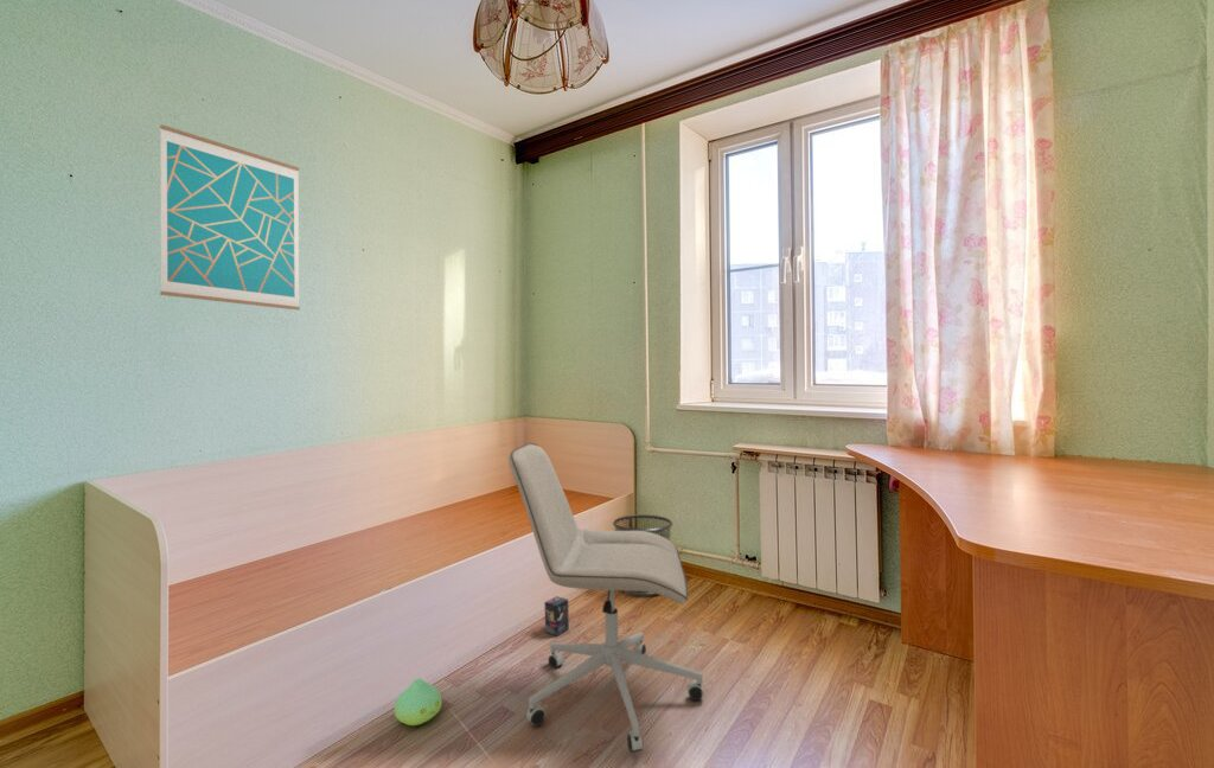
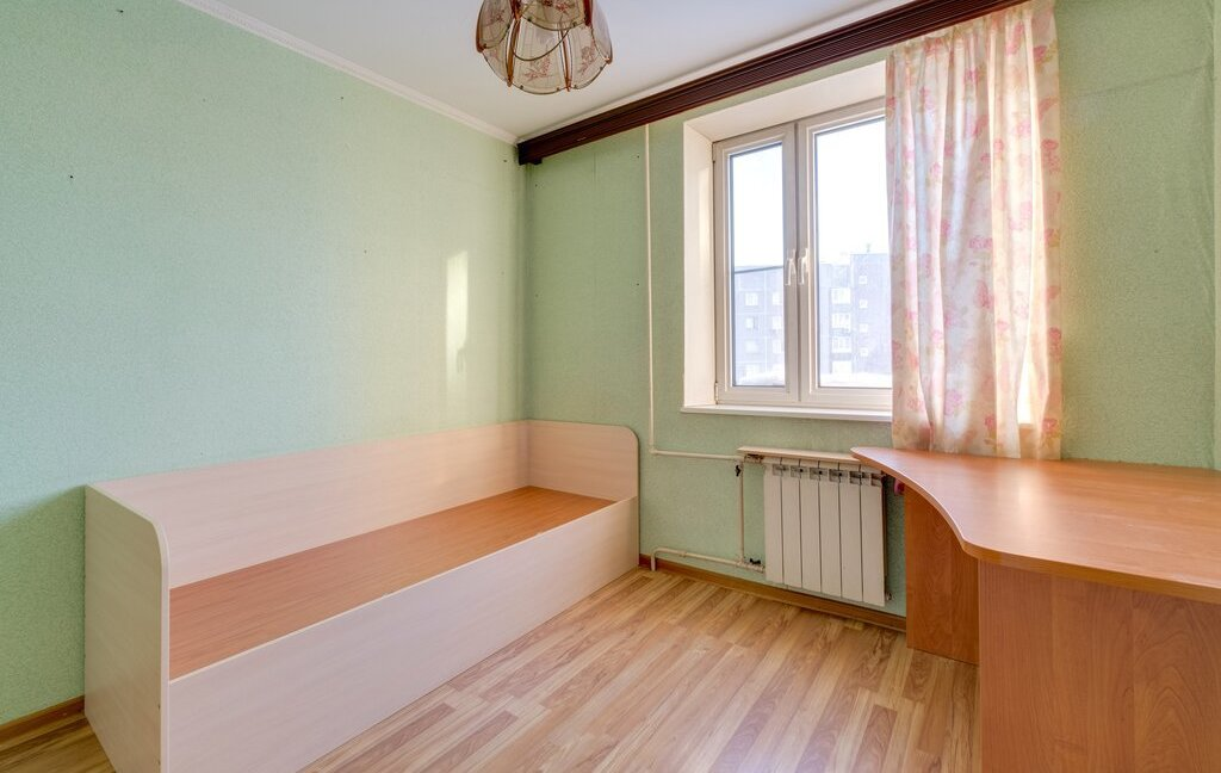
- waste bin (646, 531)
- office chair (608, 570)
- wall art (236, 225)
- box (556, 615)
- plush toy (417, 699)
